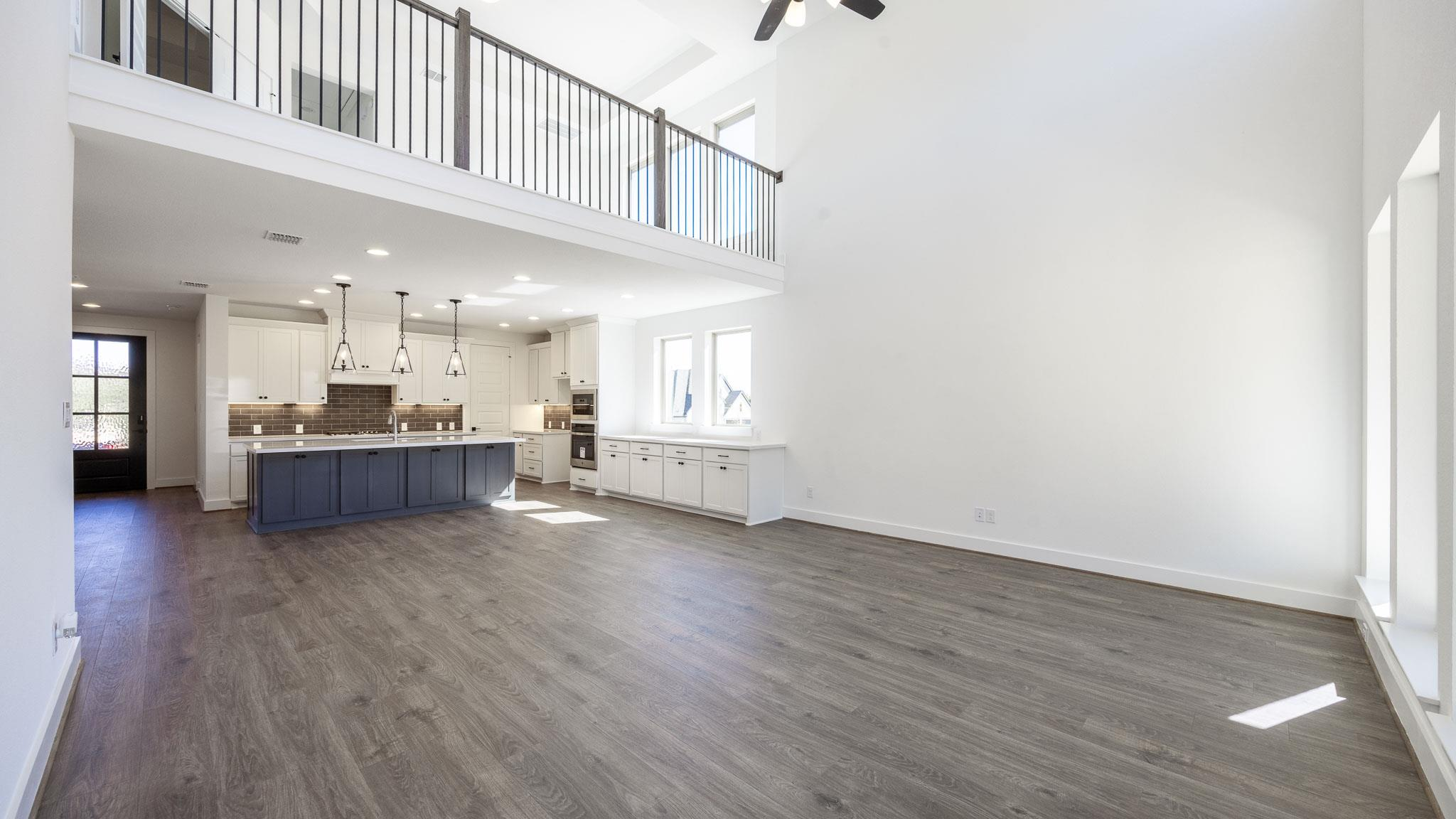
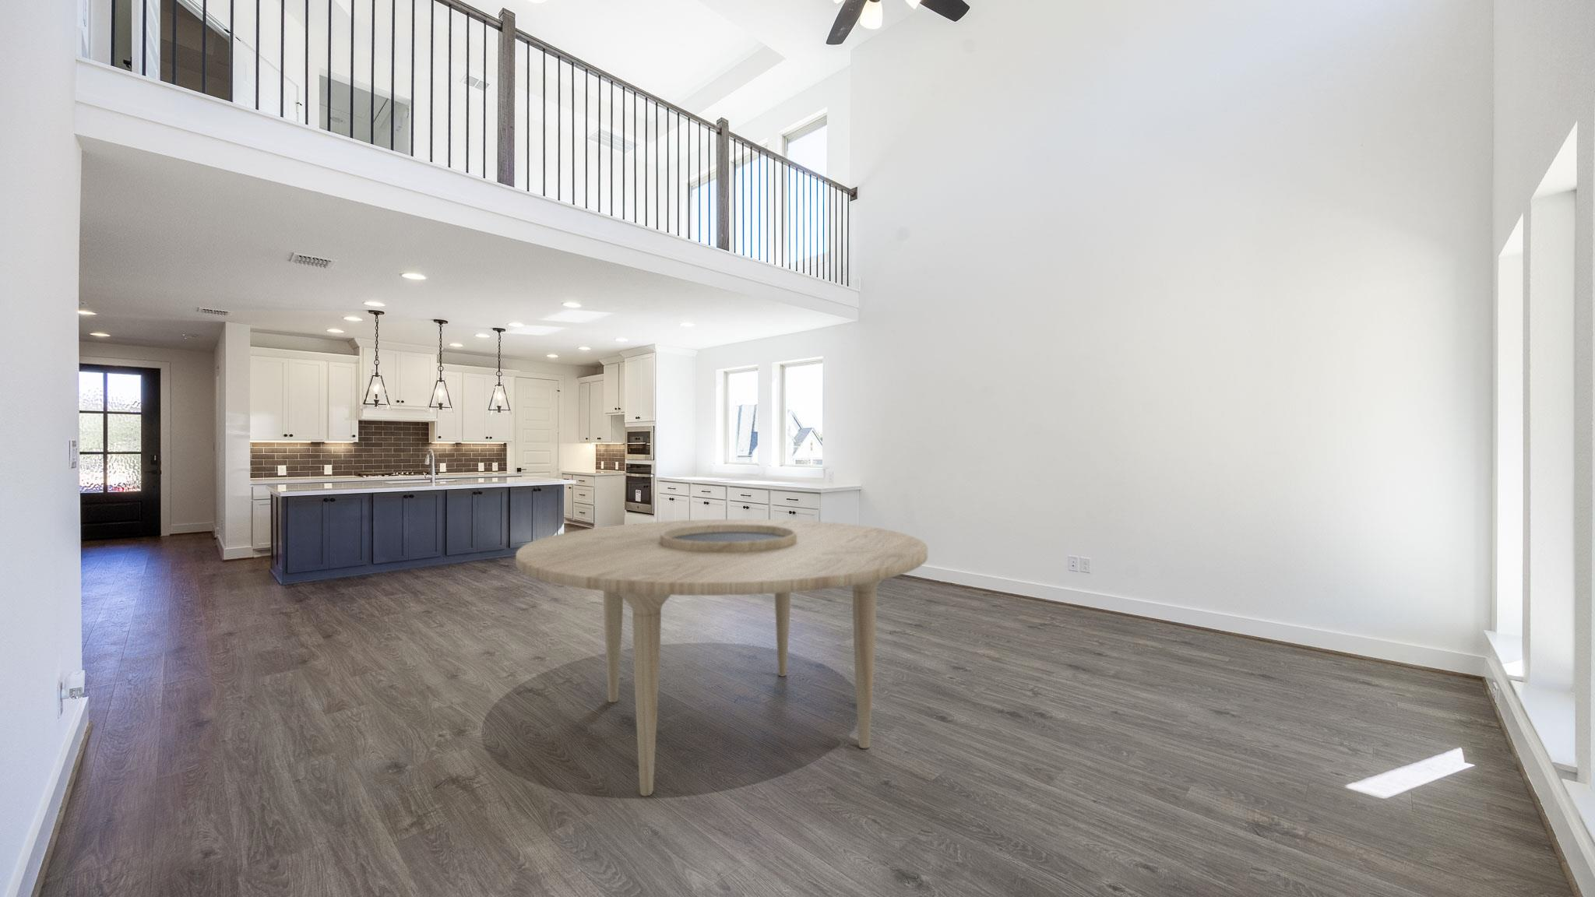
+ dining table (723, 595)
